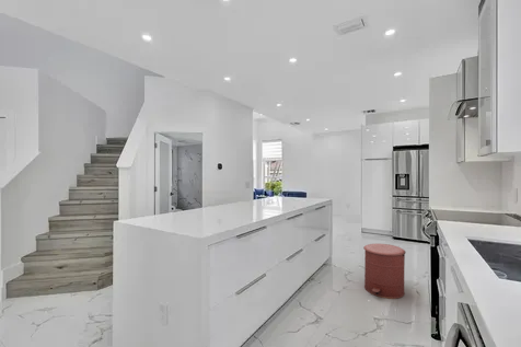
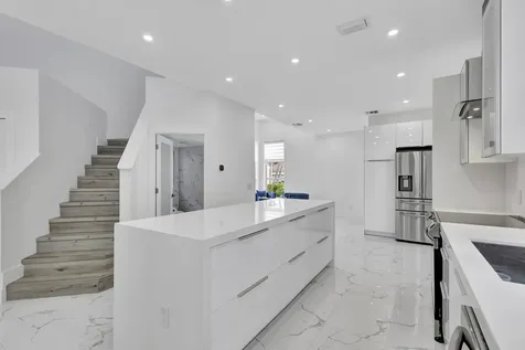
- trash can (383, 268)
